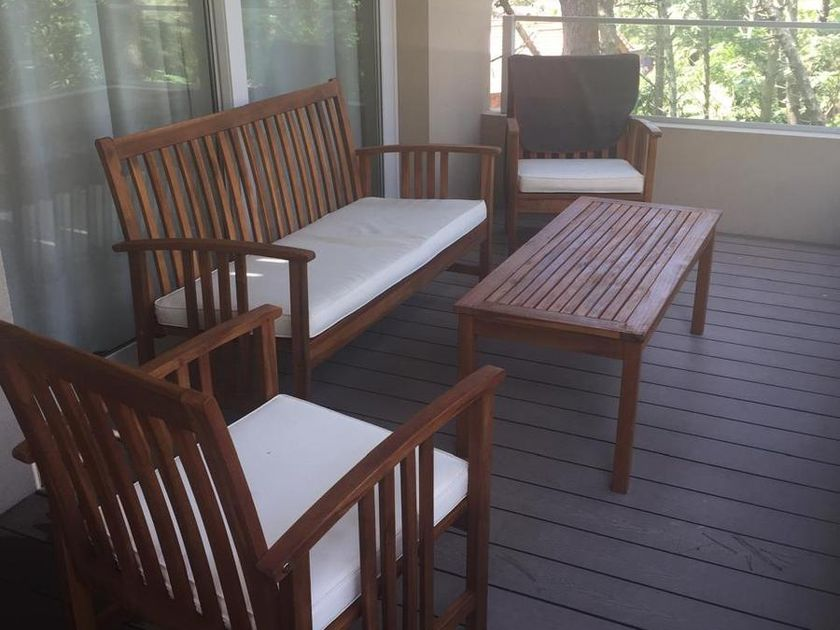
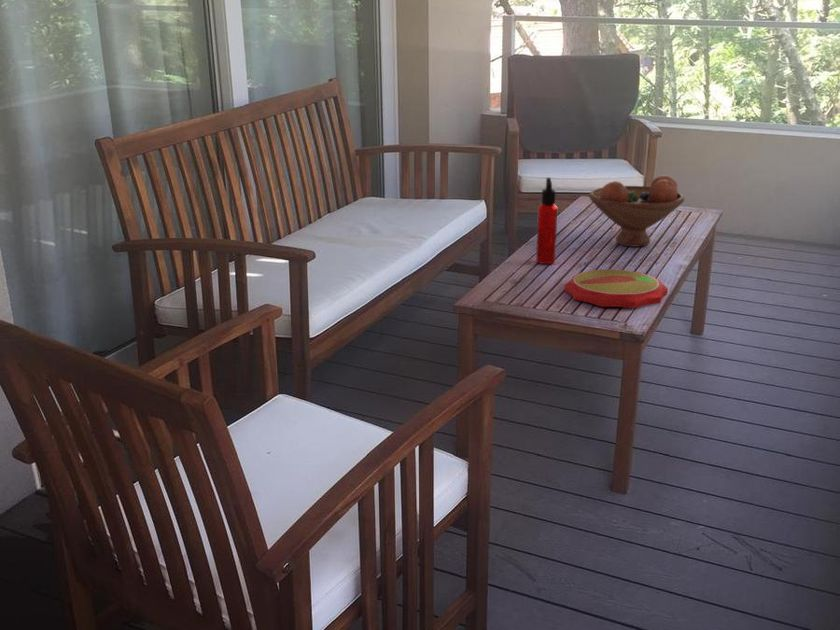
+ fruit bowl (635, 209)
+ water bottle (547, 220)
+ plate (616, 285)
